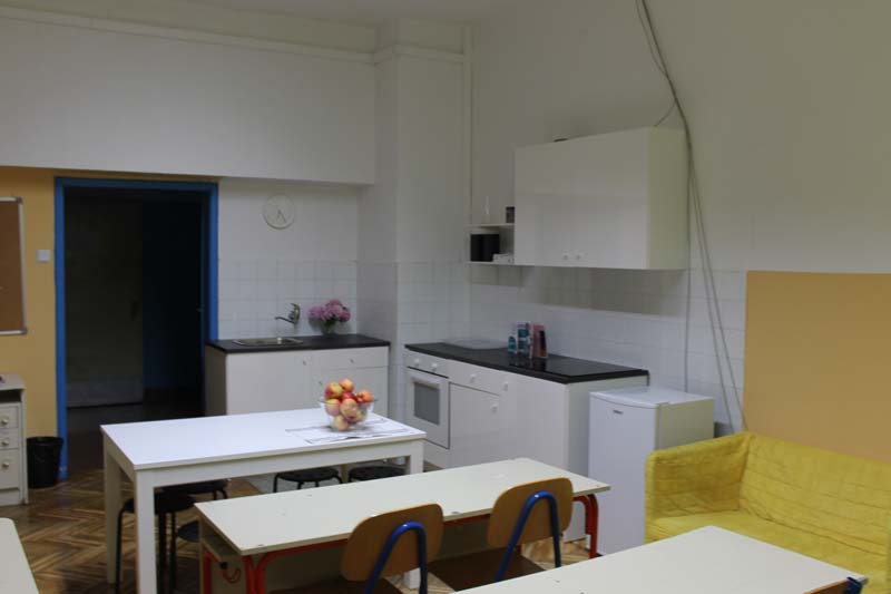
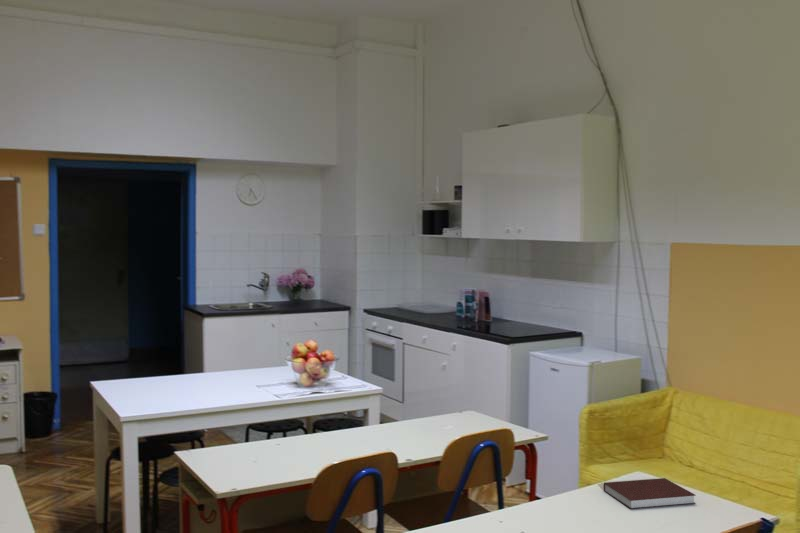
+ notebook (648, 492)
